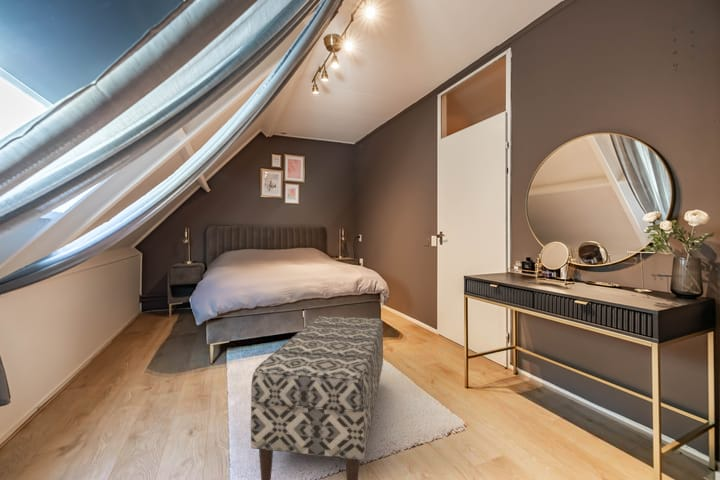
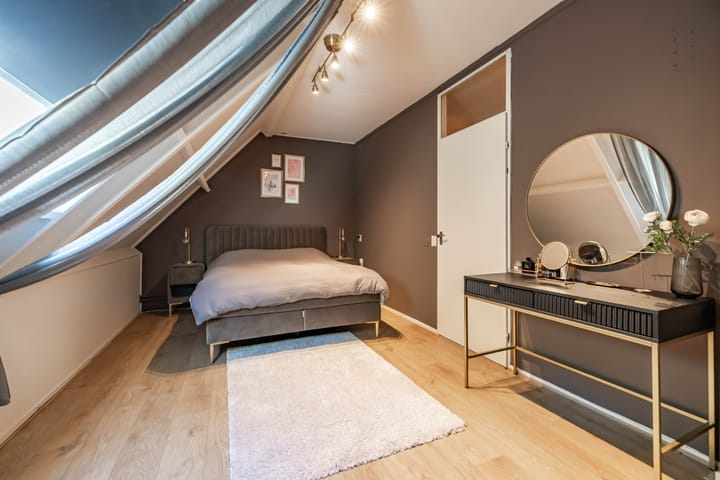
- bench (333, 380)
